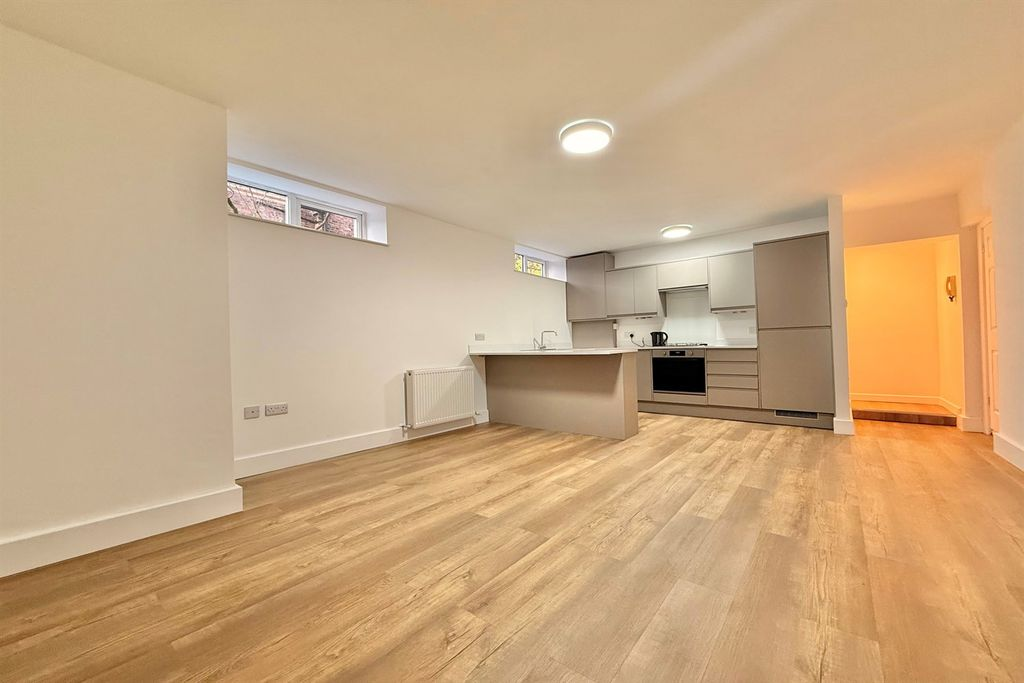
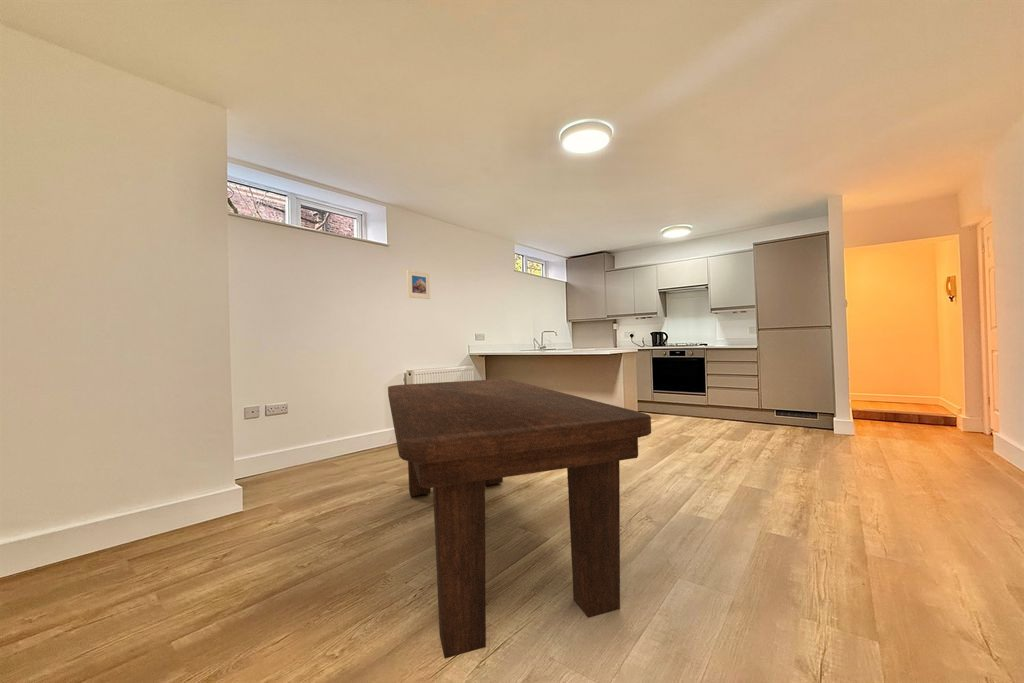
+ dining table (480, 464)
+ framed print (418, 284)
